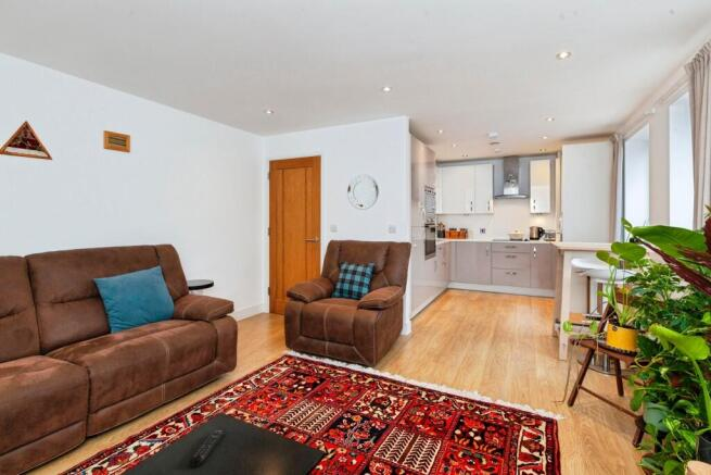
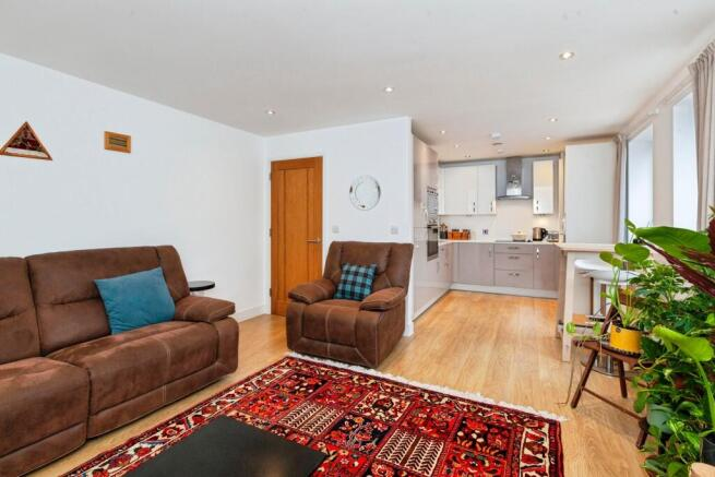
- remote control (208, 446)
